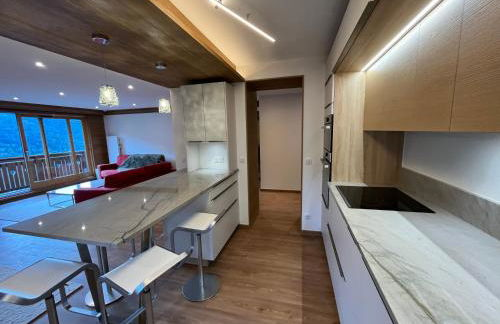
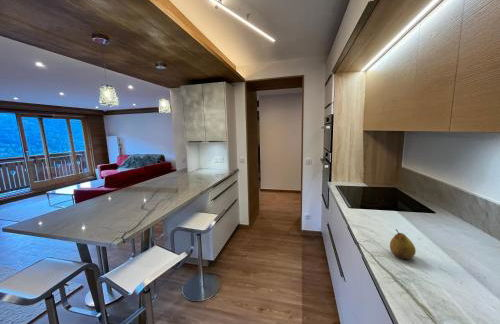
+ fruit (402, 243)
